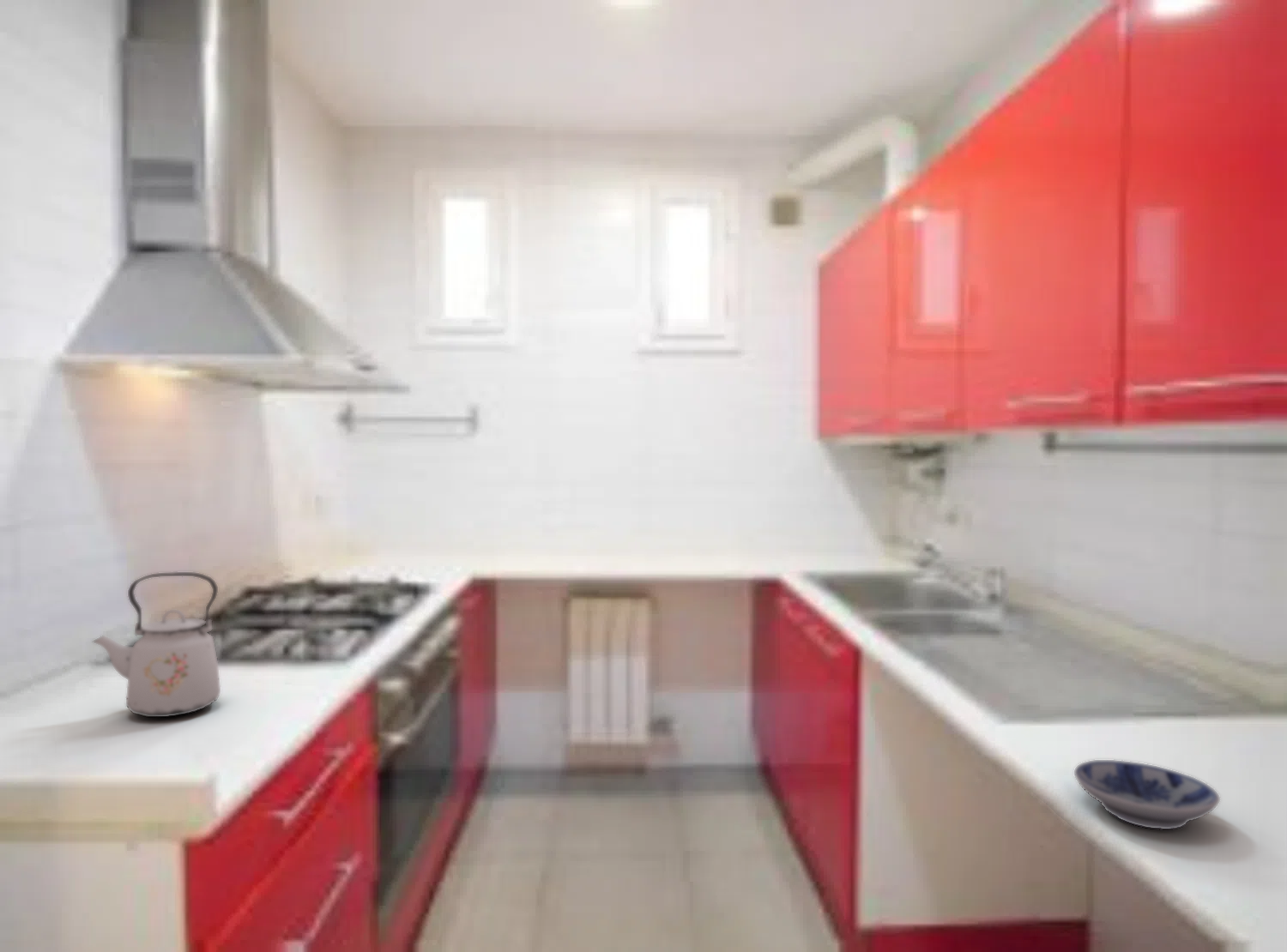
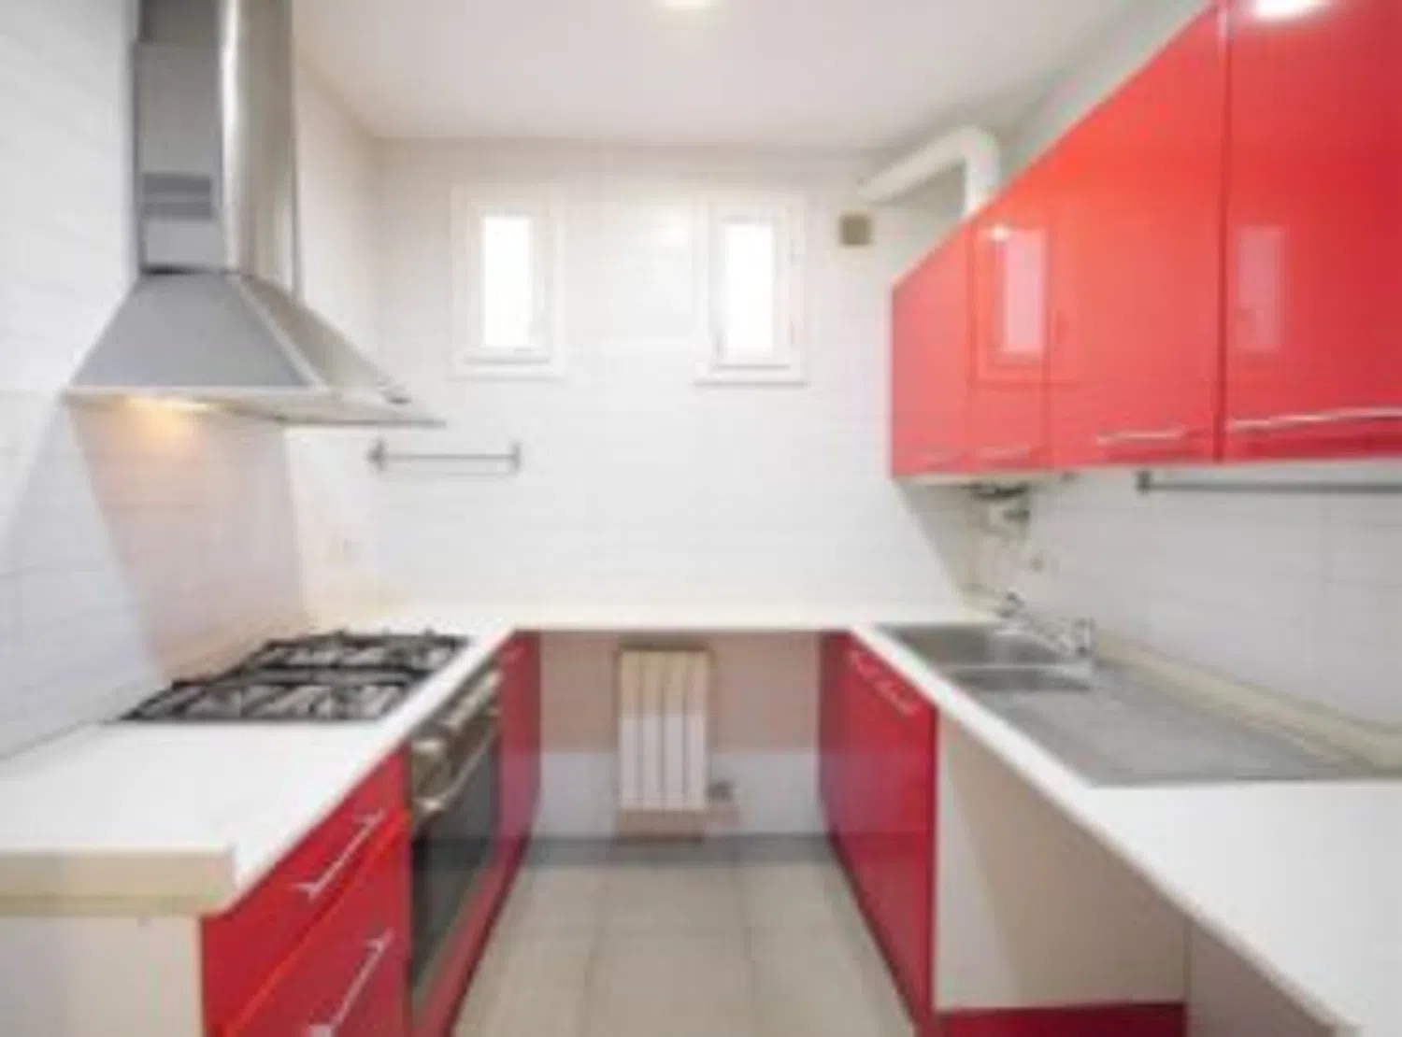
- kettle (156, 642)
- bowl (1143, 797)
